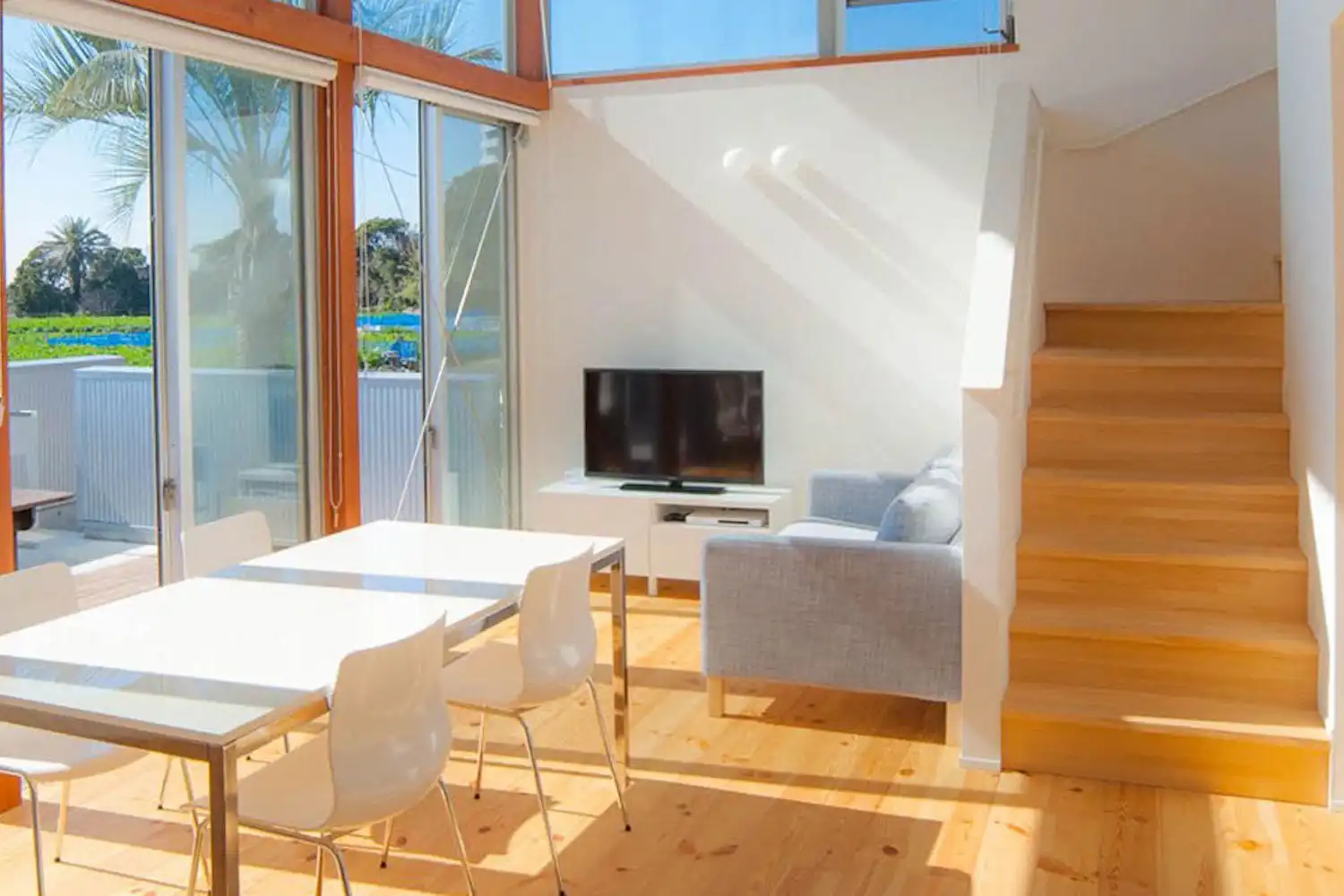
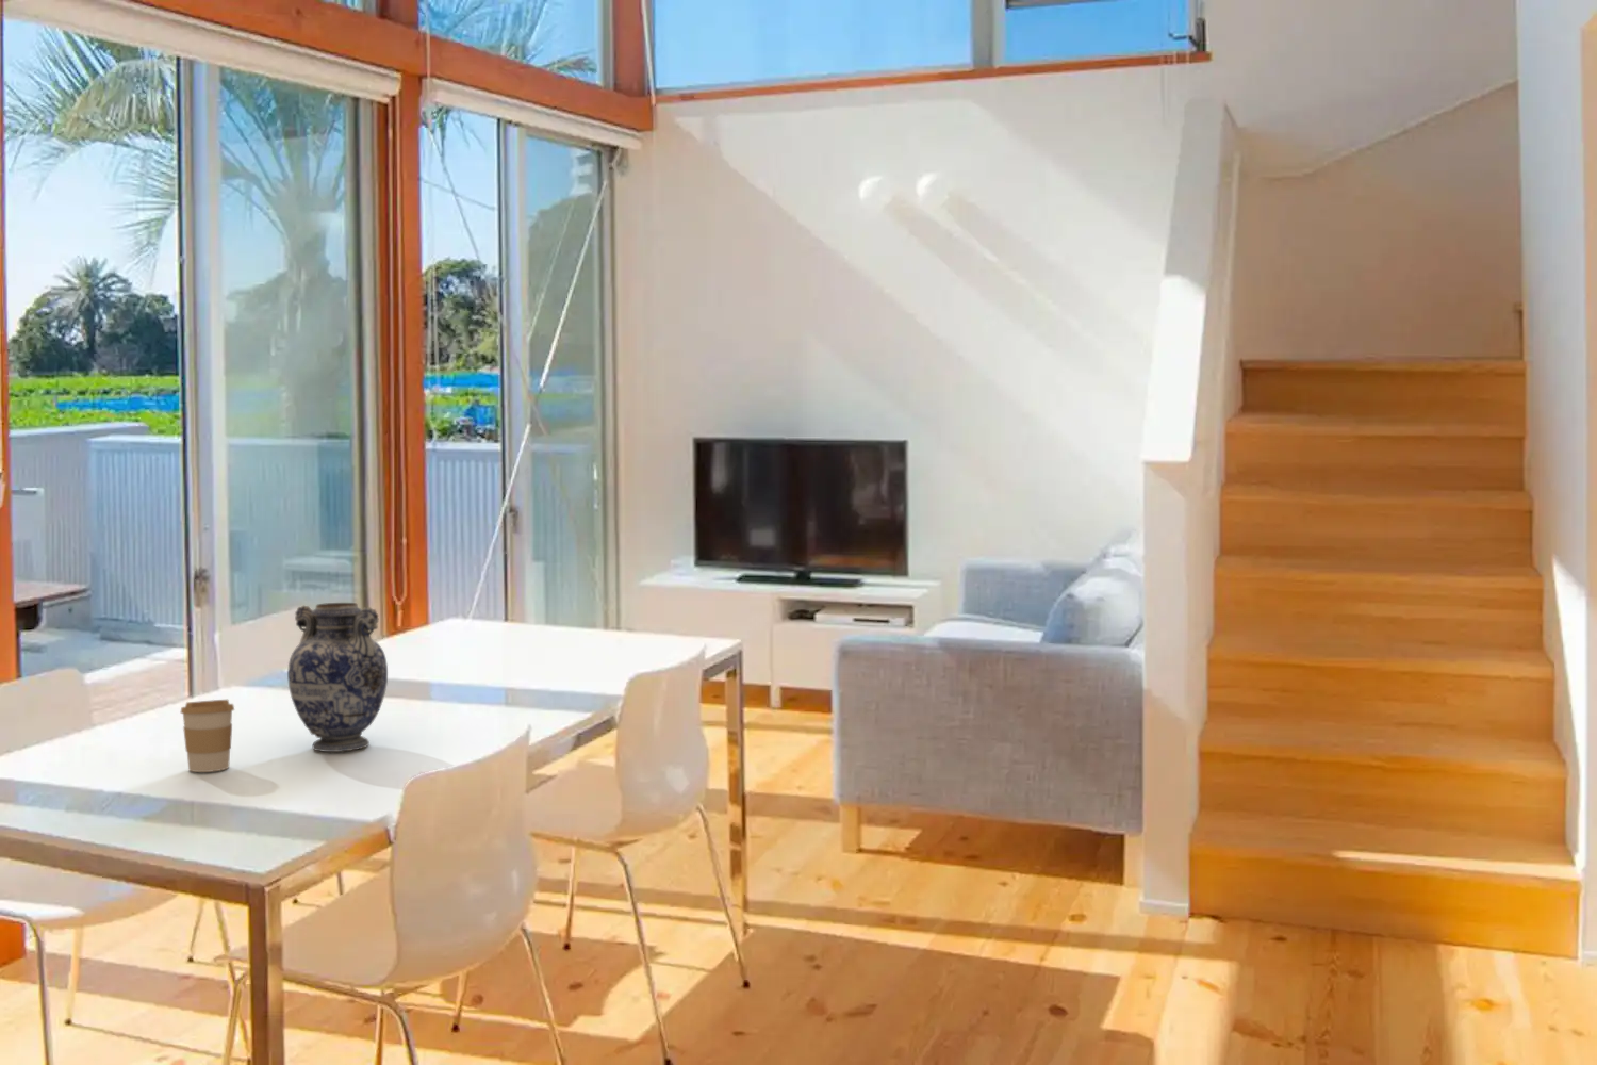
+ decorative vase (337, 675)
+ coffee cup (208, 732)
